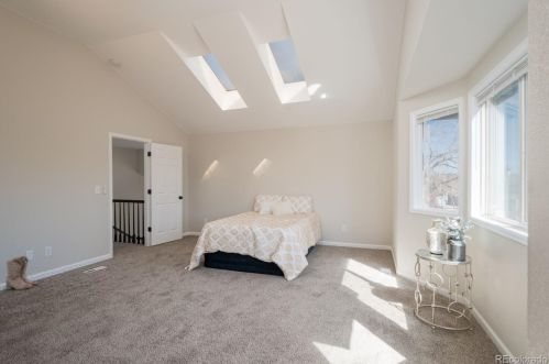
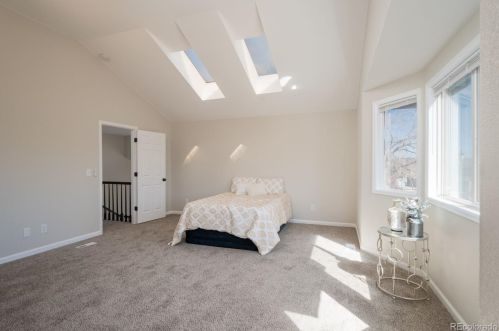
- boots (22, 272)
